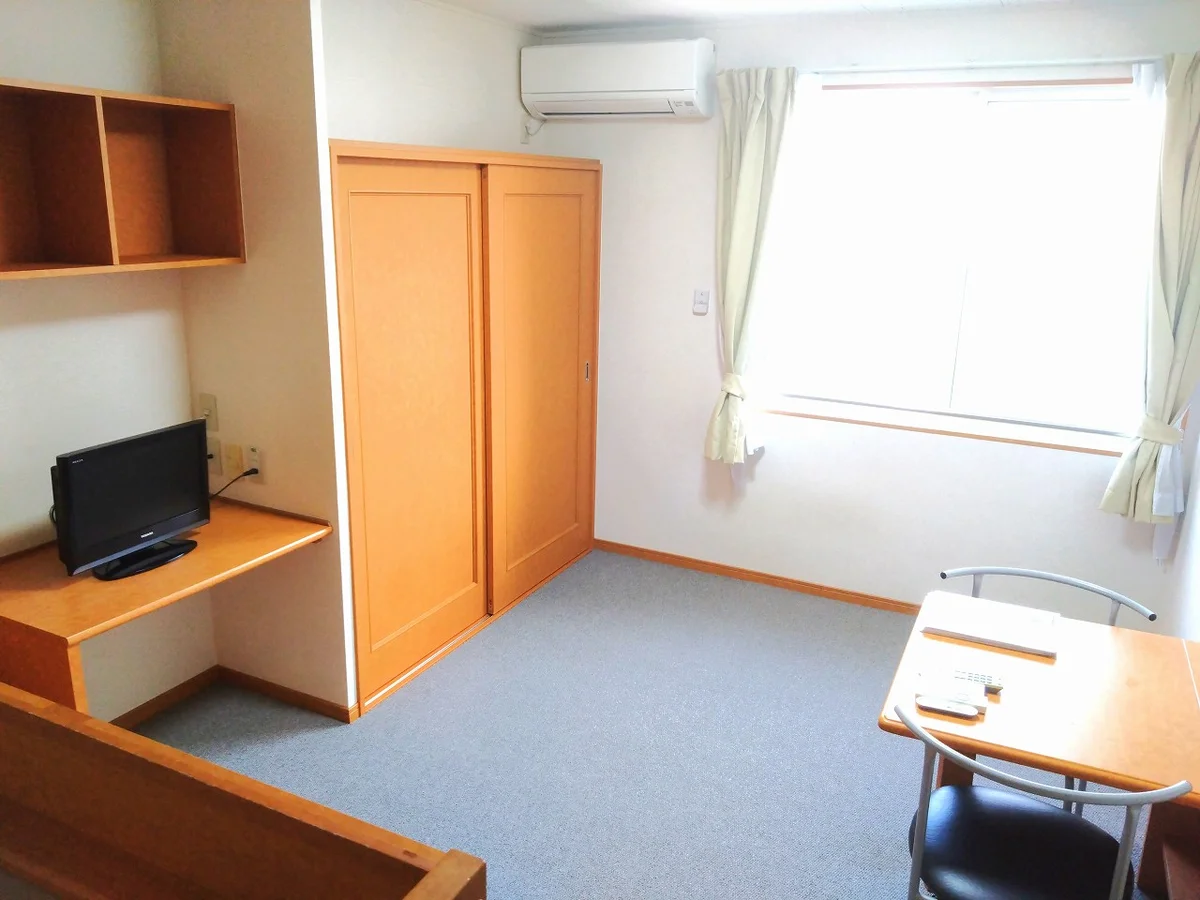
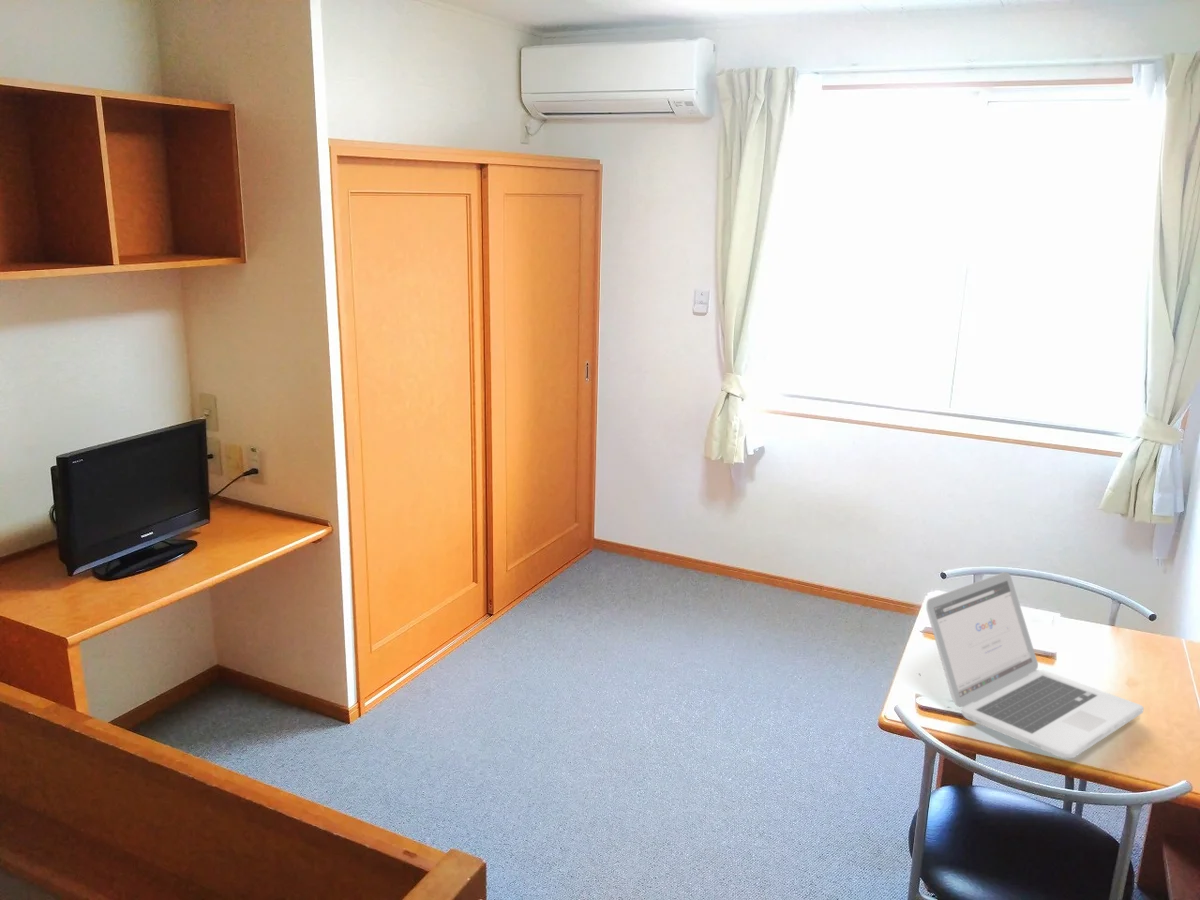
+ laptop (1034, 657)
